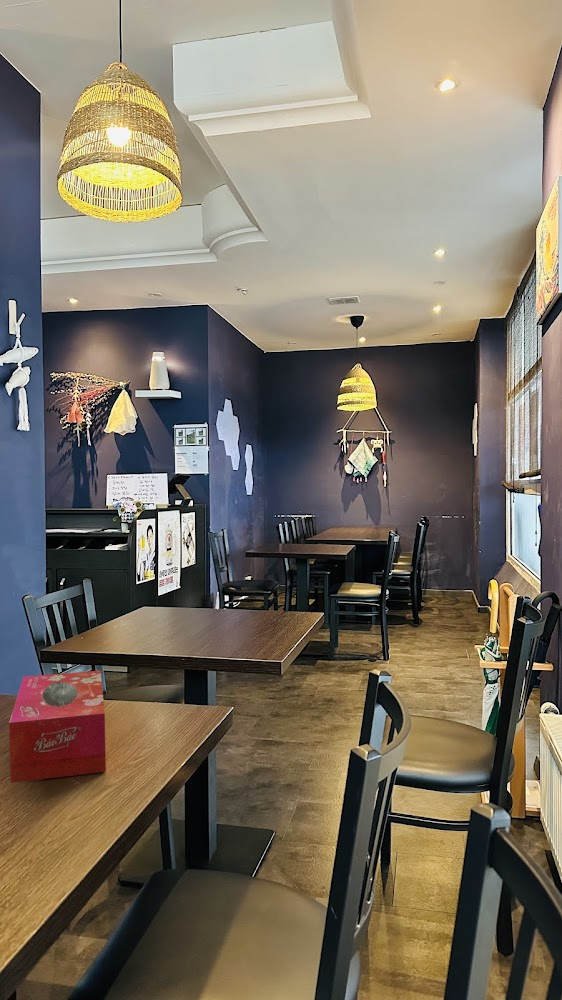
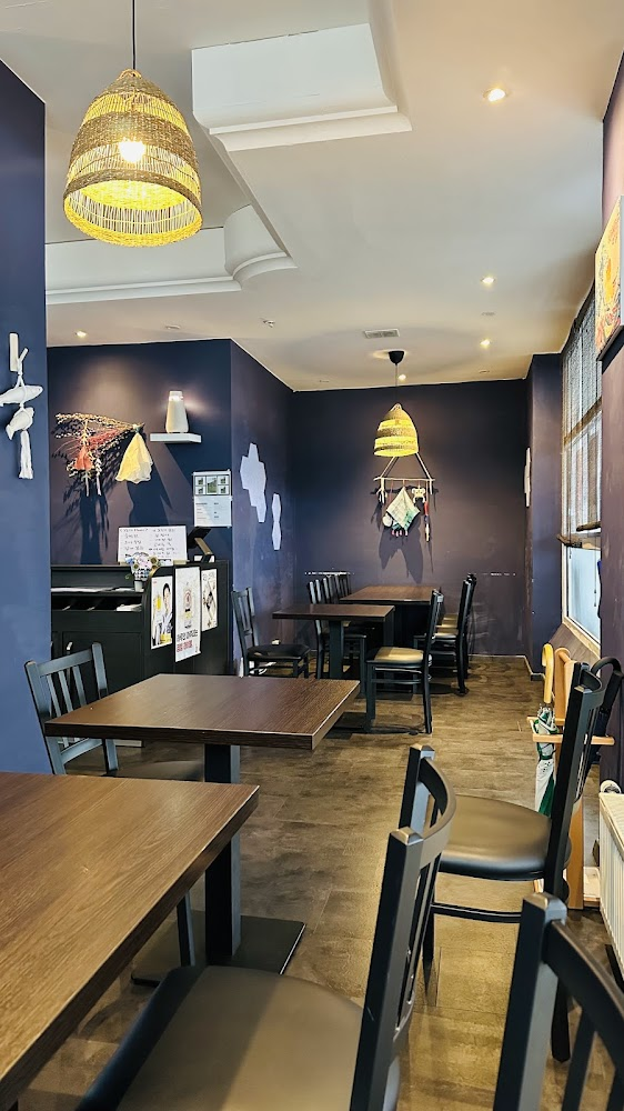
- tissue box (60, 719)
